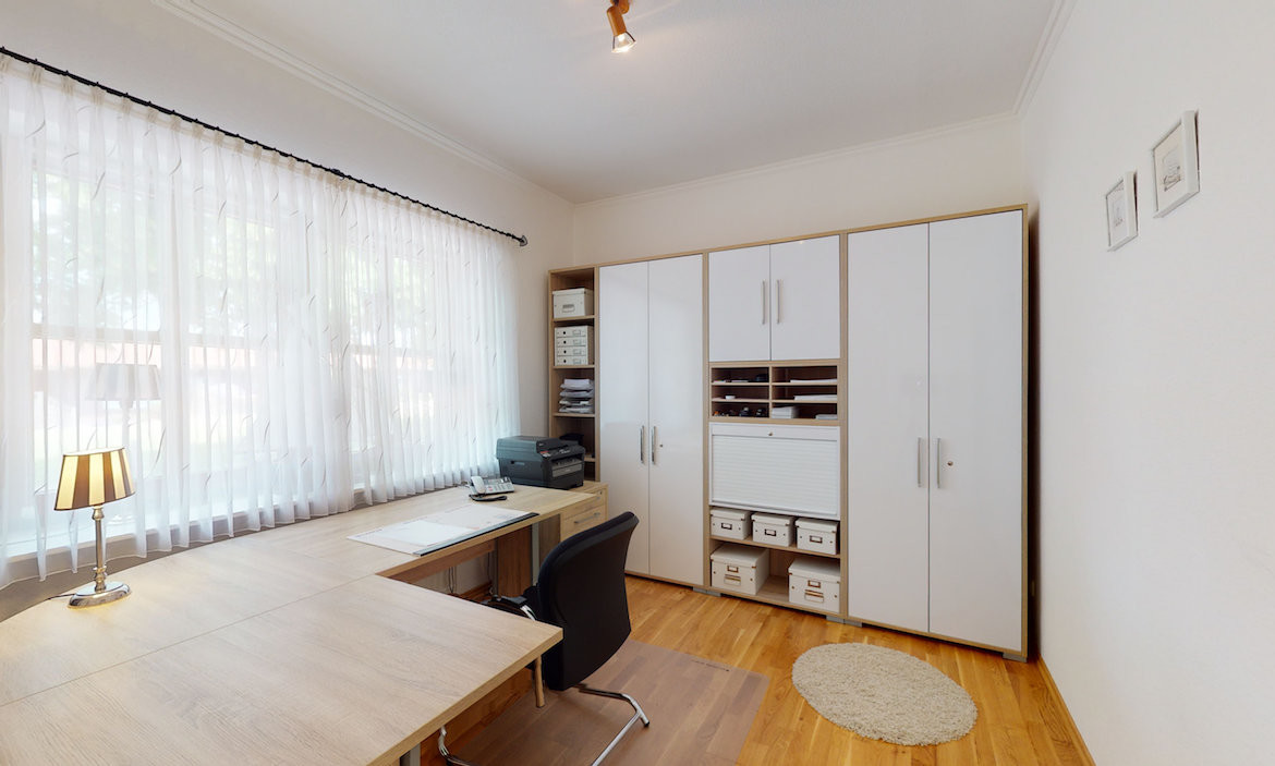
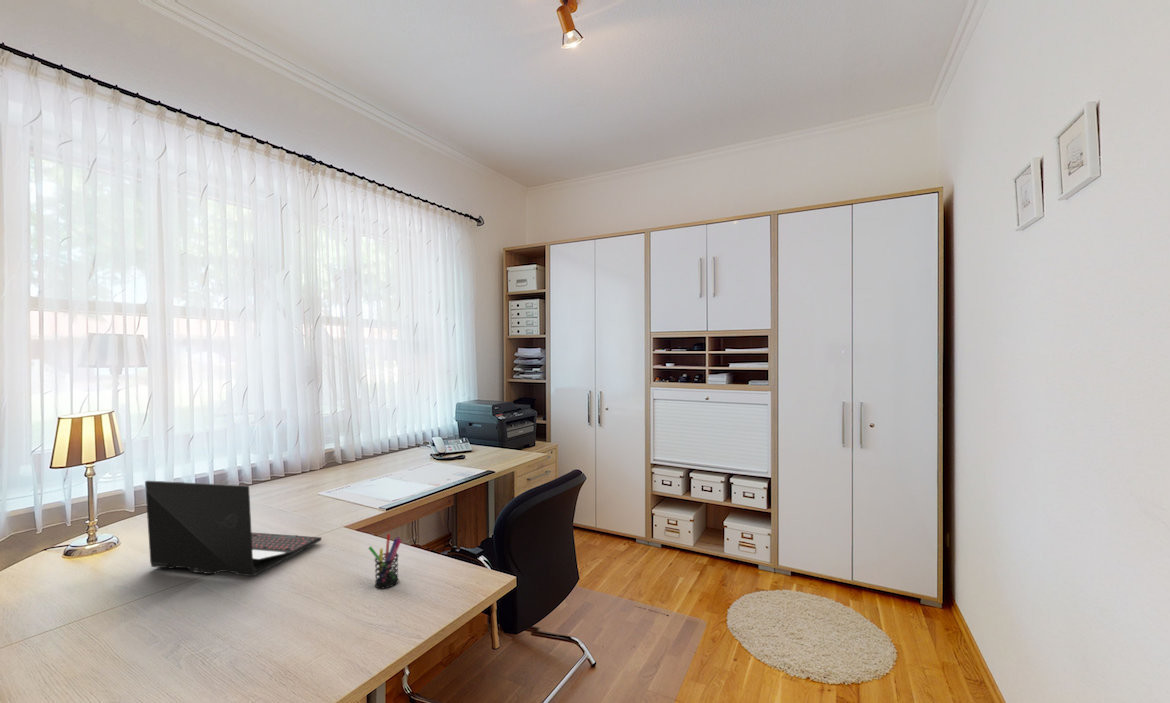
+ laptop (240, 513)
+ pen holder (384, 559)
